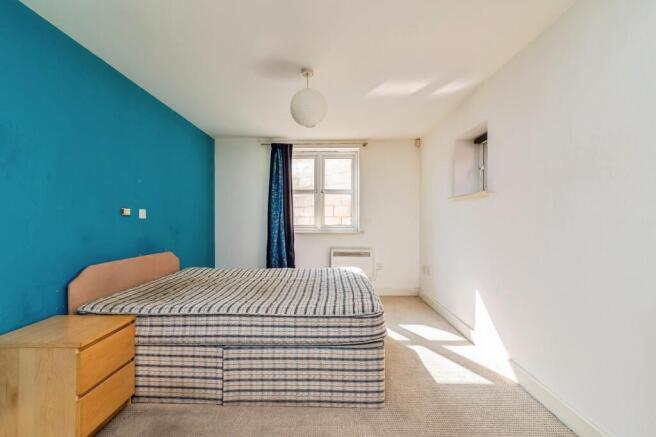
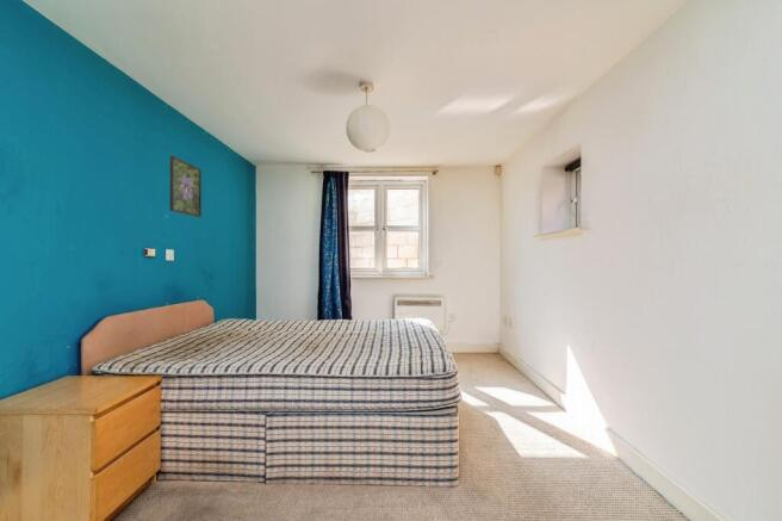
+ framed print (186, 188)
